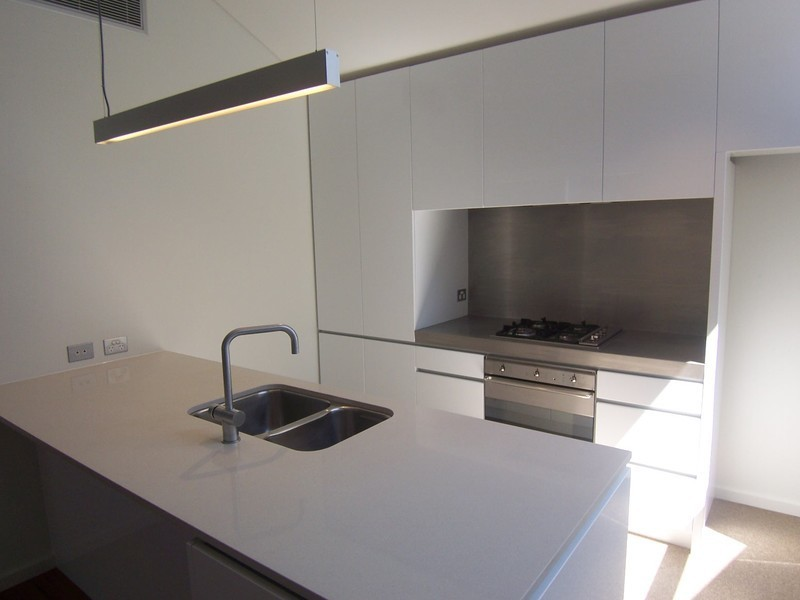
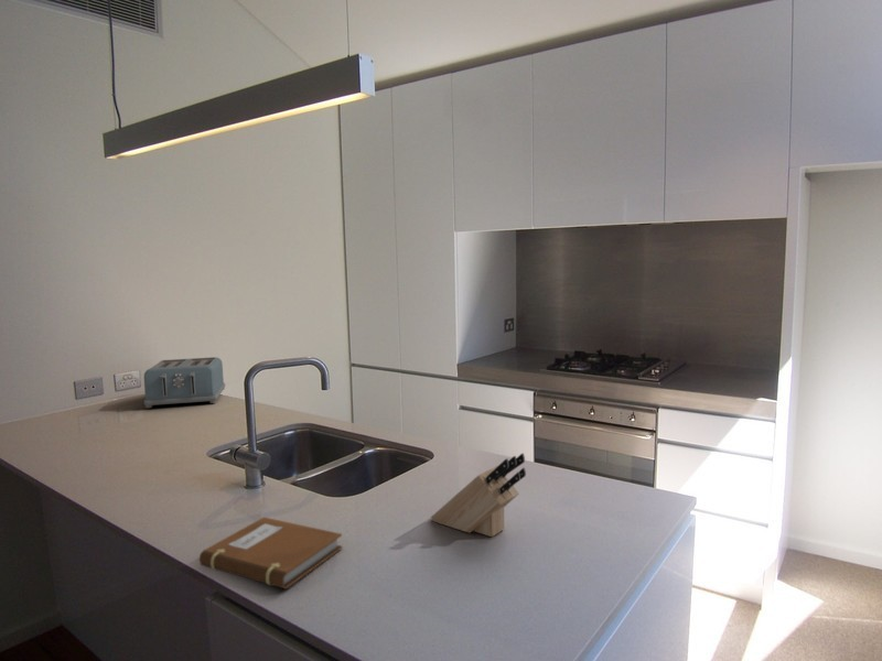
+ knife block (478, 487)
+ toaster (185, 380)
+ notebook (269, 550)
